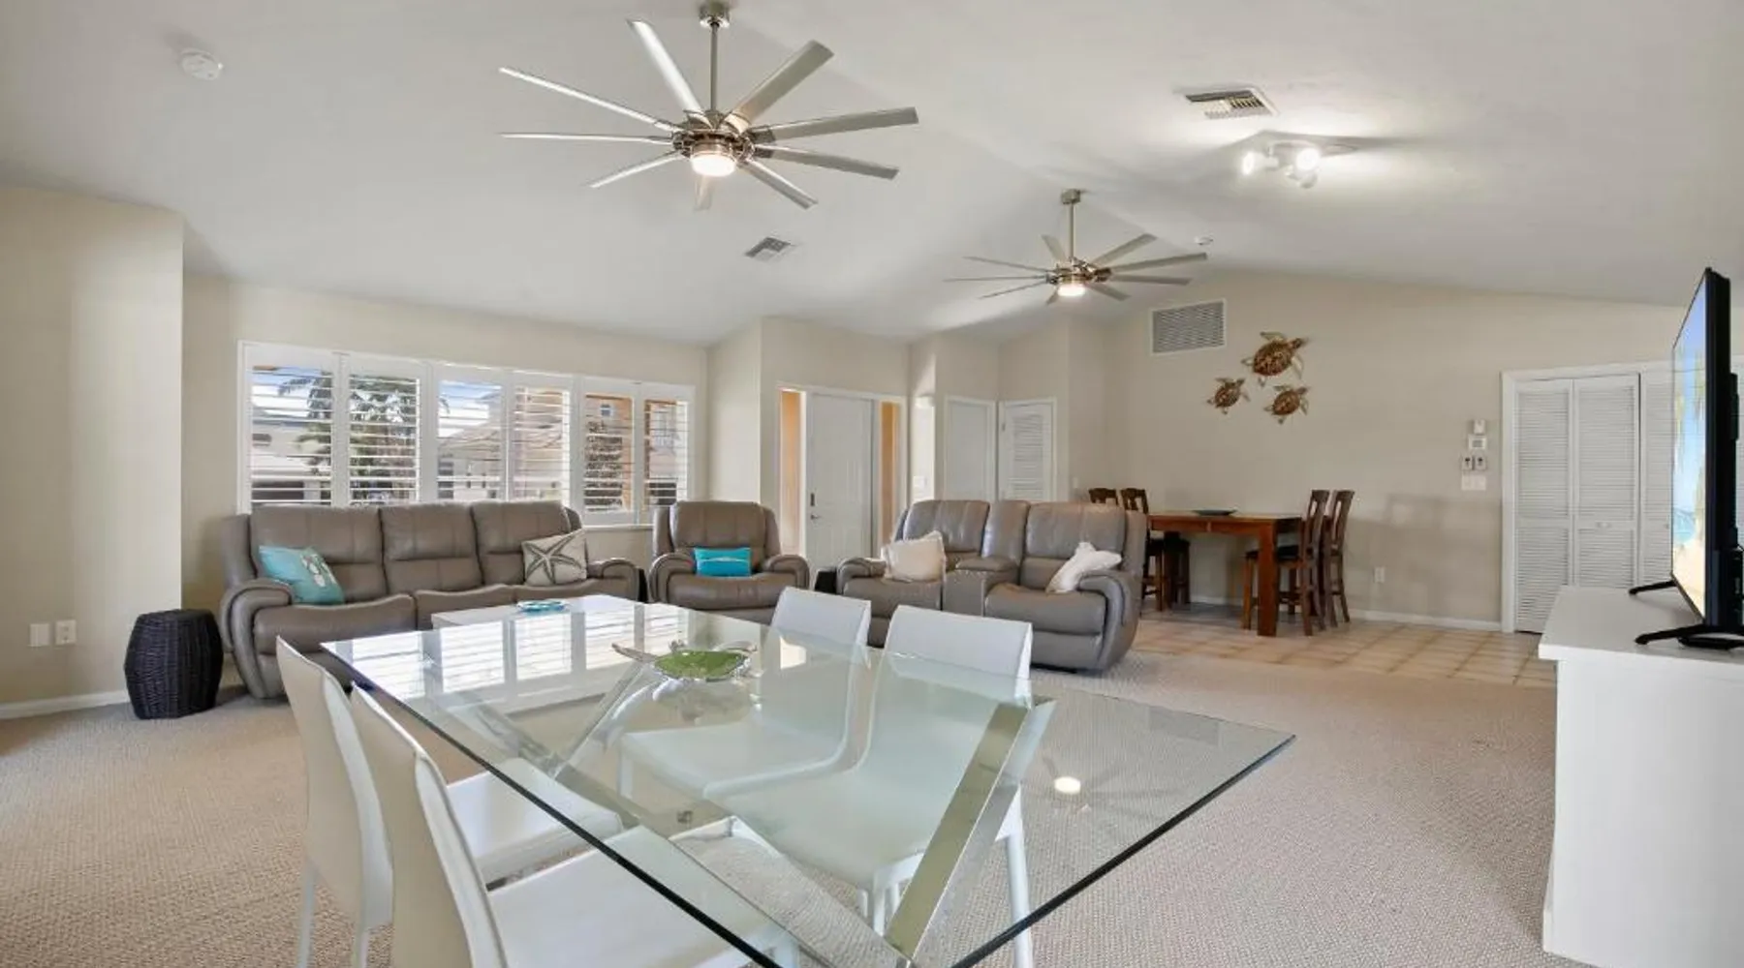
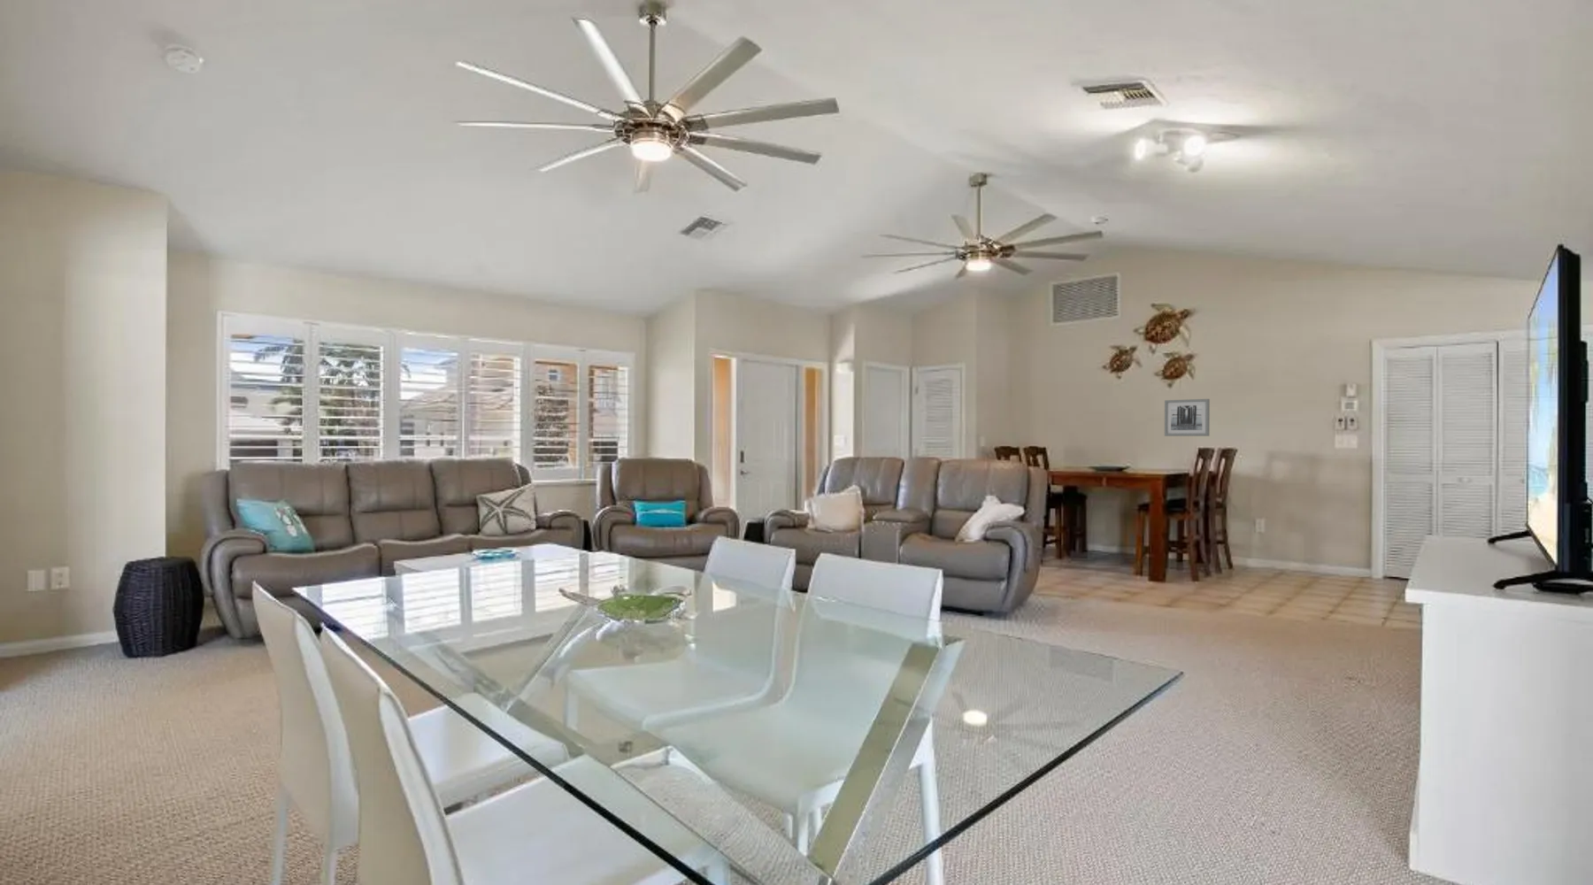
+ wall art (1185, 417)
